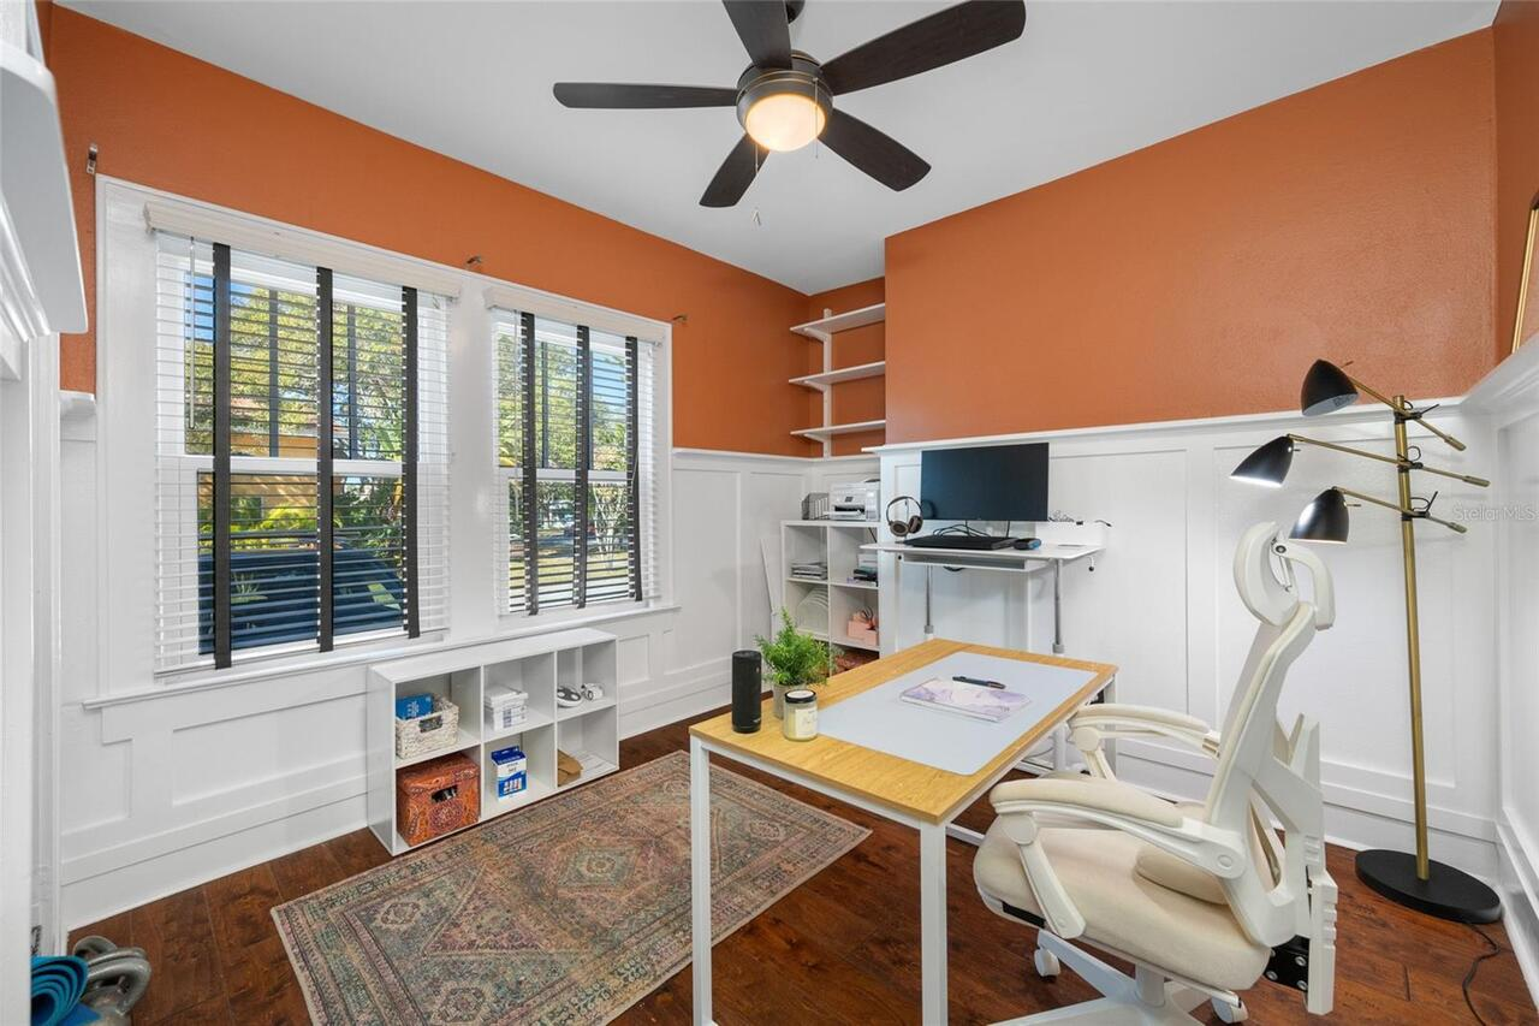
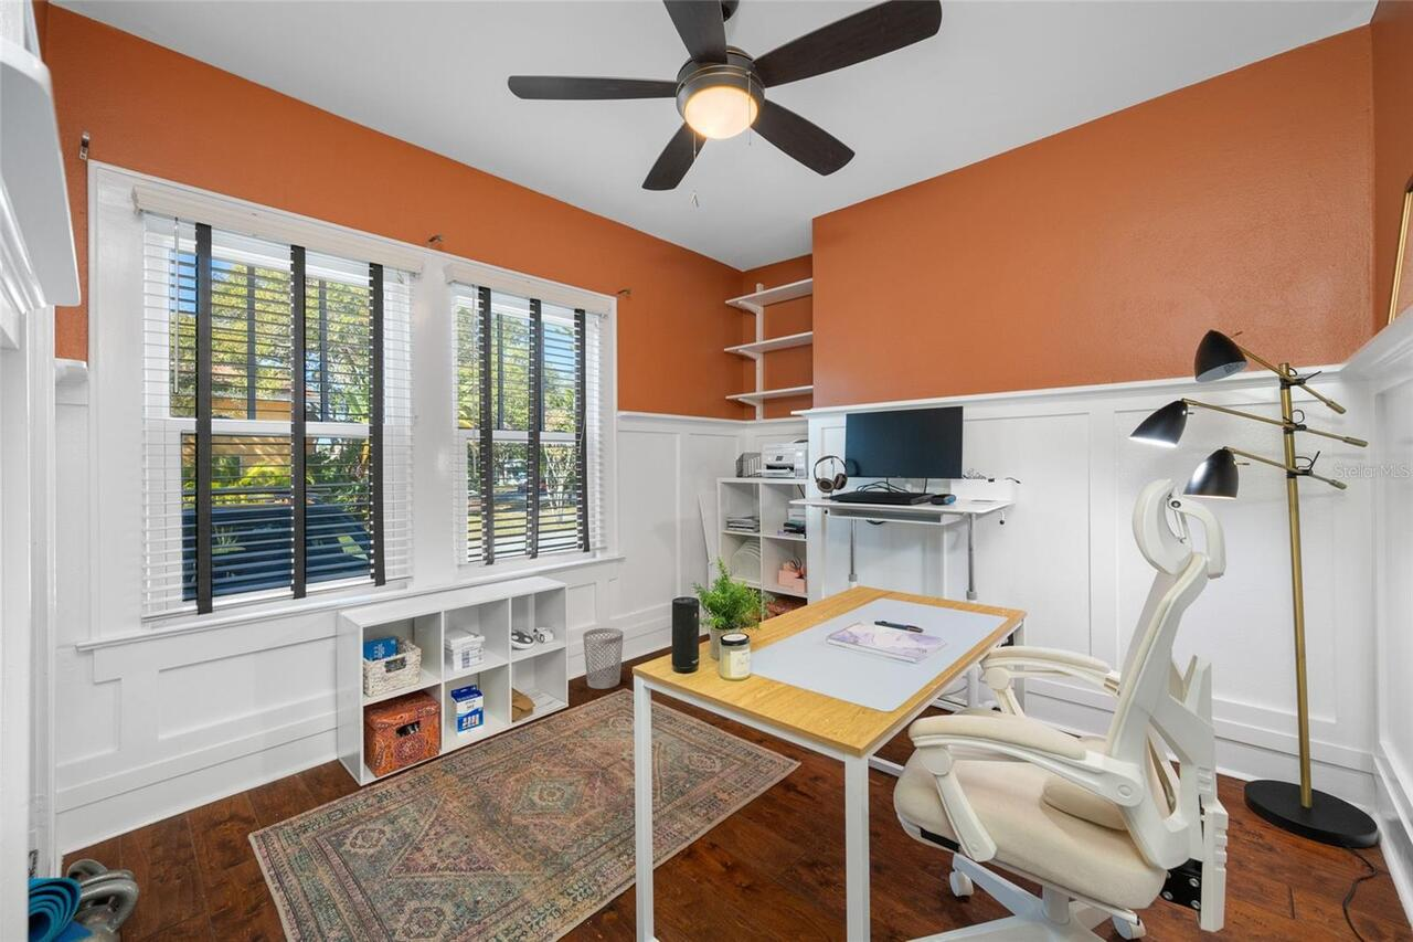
+ wastebasket (603, 658)
